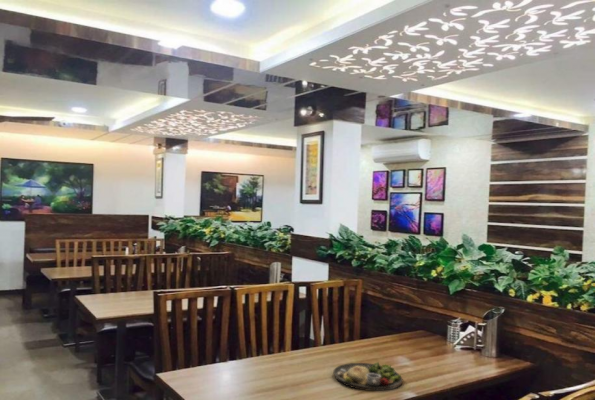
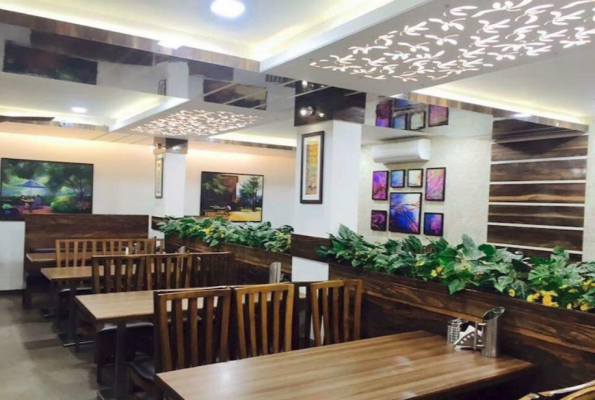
- dinner plate (367, 370)
